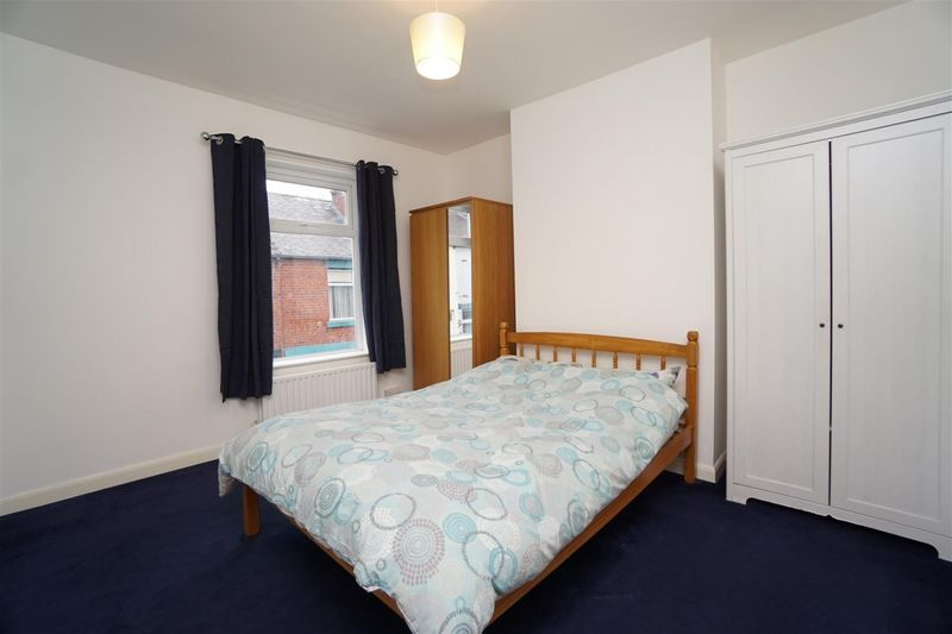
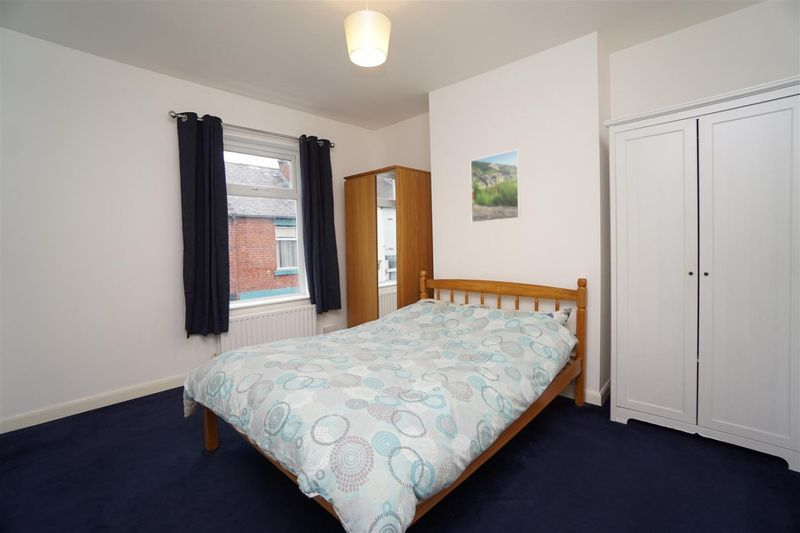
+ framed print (494, 188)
